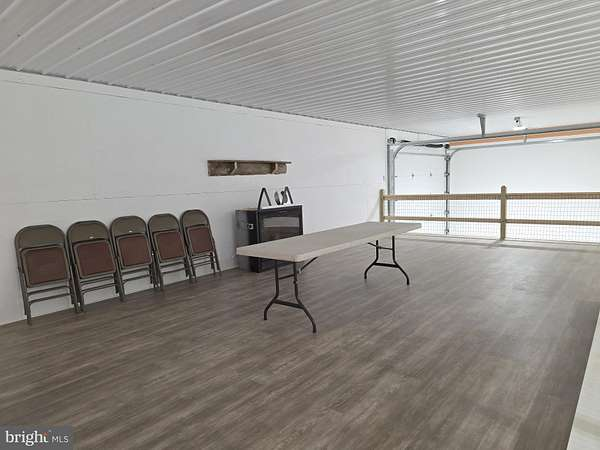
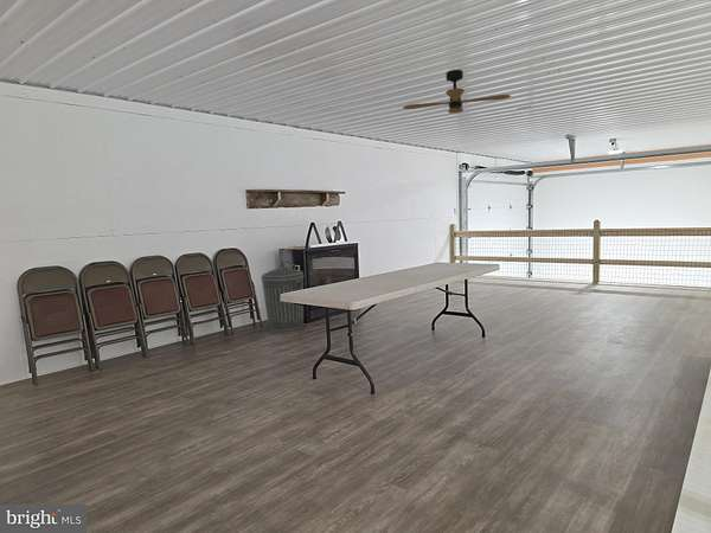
+ trash can (282, 293)
+ ceiling fan (455, 89)
